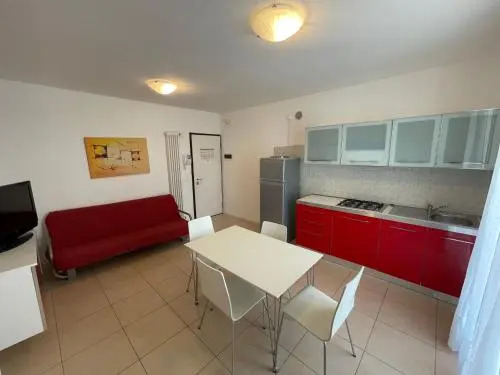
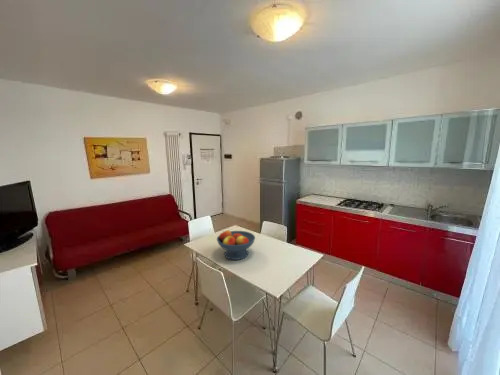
+ fruit bowl (236, 242)
